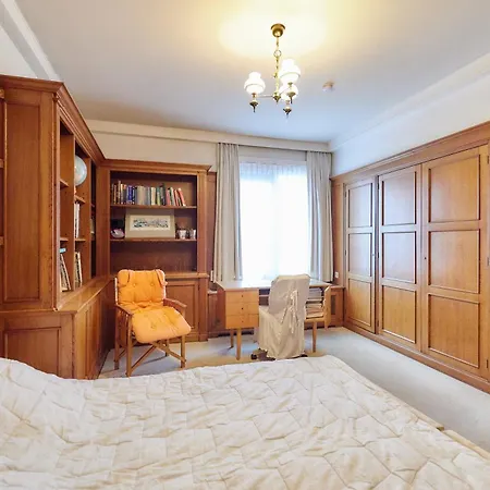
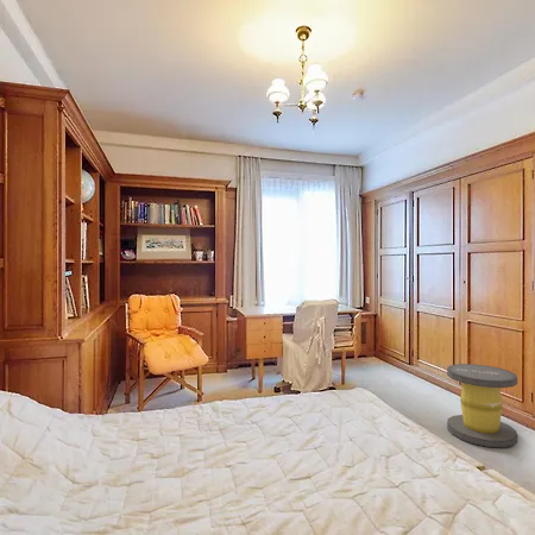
+ stool (480, 402)
